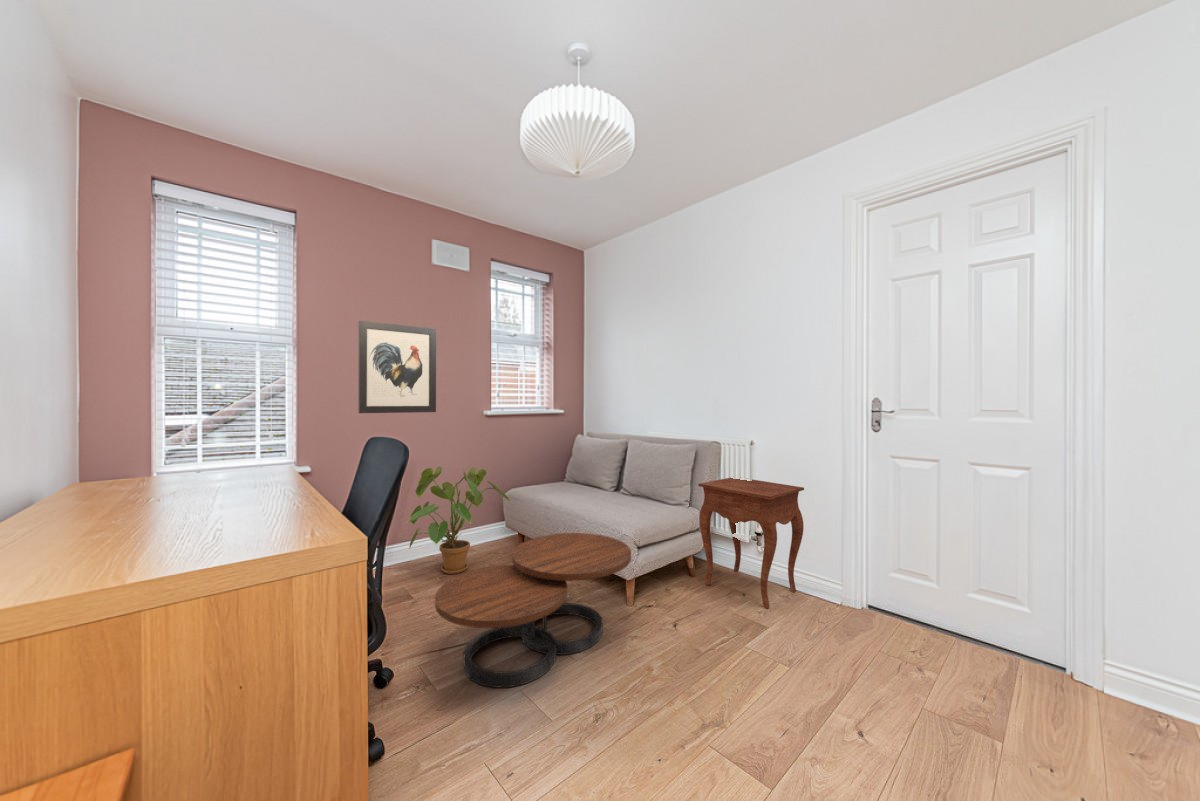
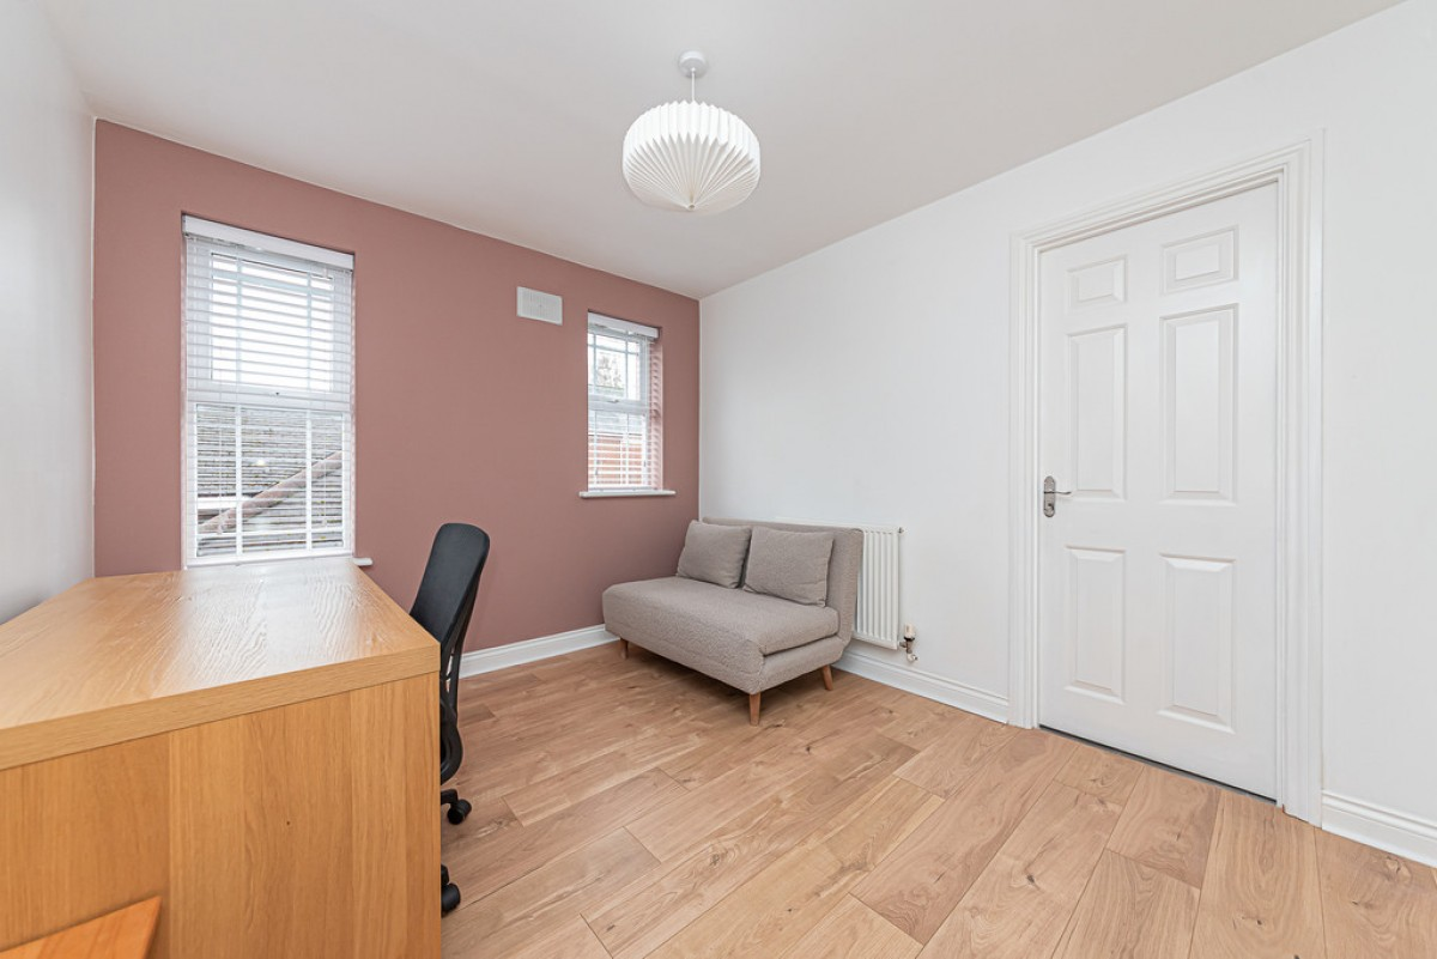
- wall art (399, 368)
- house plant (457, 515)
- side table (739, 540)
- coffee table (541, 602)
